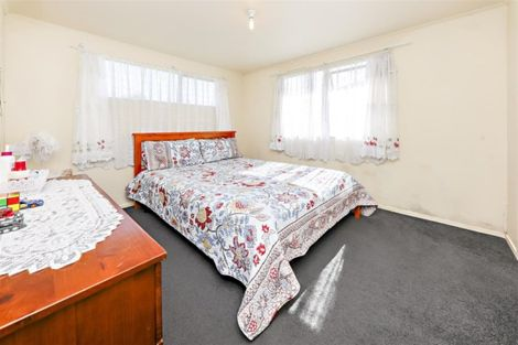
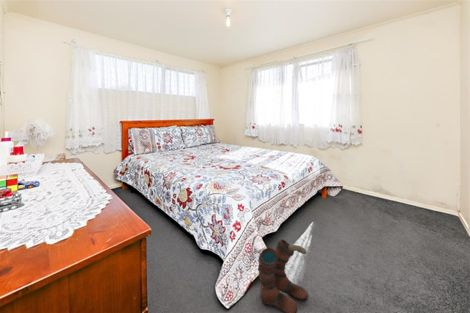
+ boots (284, 269)
